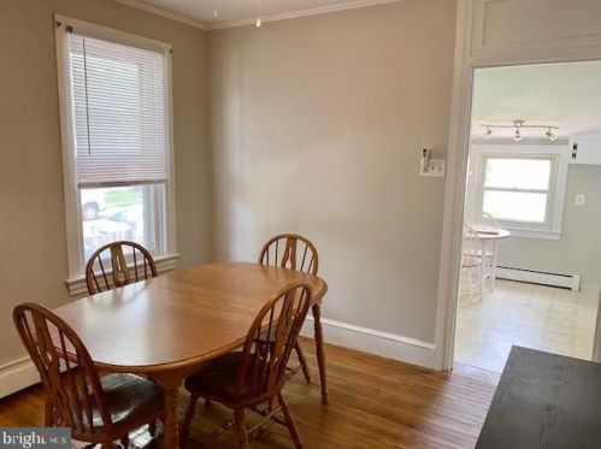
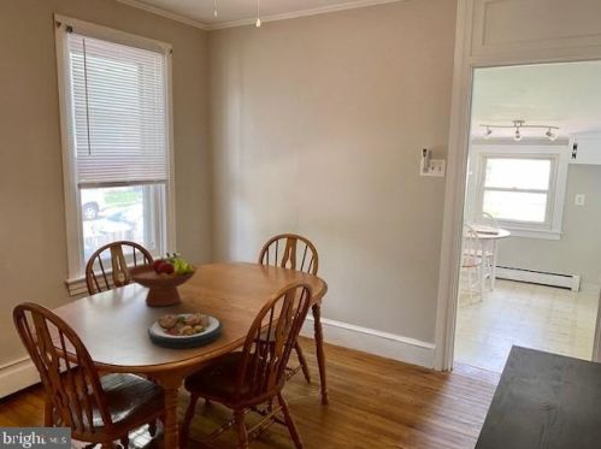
+ plate (185, 326)
+ fruit bowl (163, 279)
